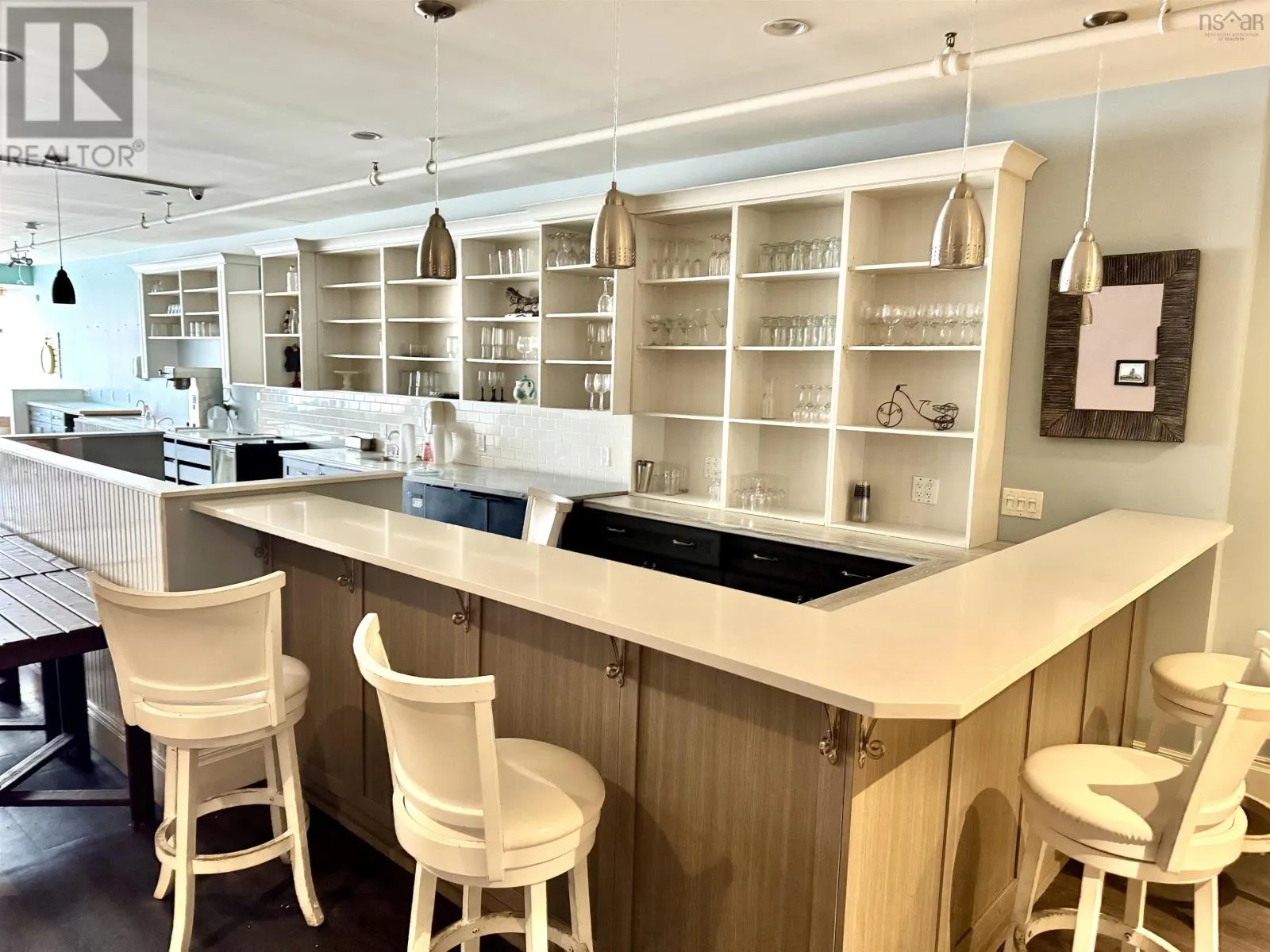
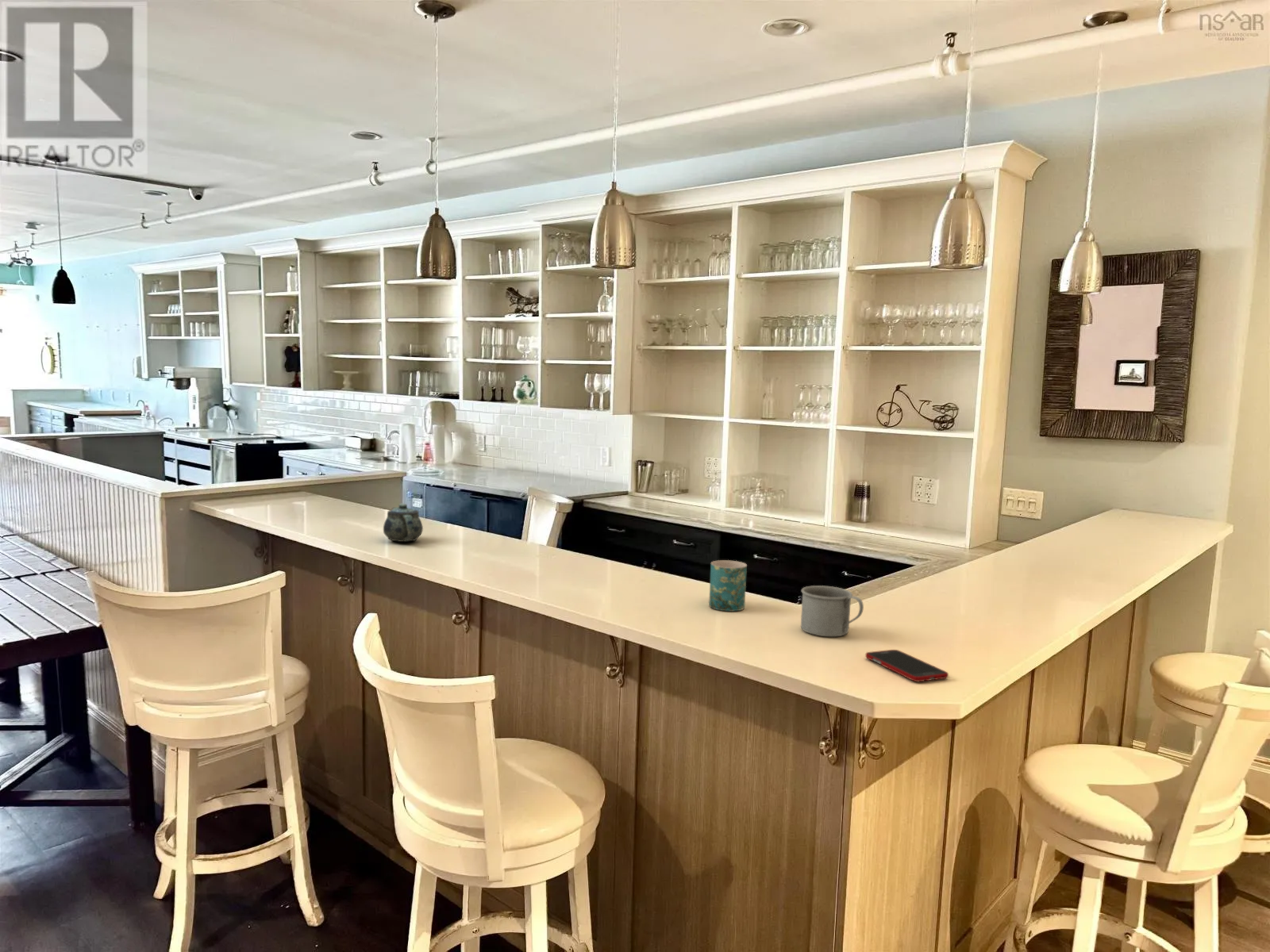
+ chinaware (402, 522)
+ cell phone (905, 665)
+ mug (724, 583)
+ mug (829, 611)
